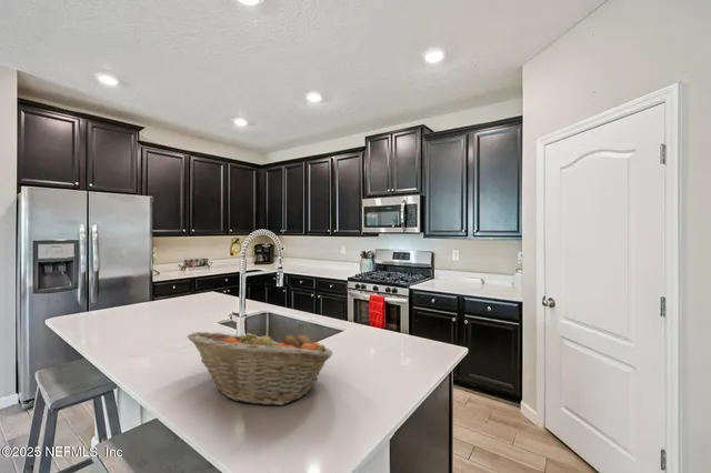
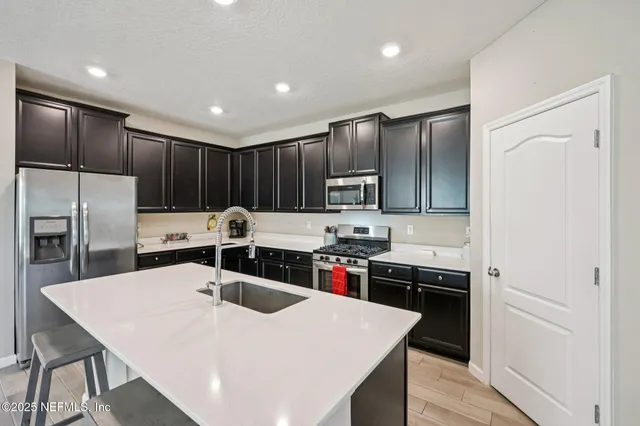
- fruit basket (261, 355)
